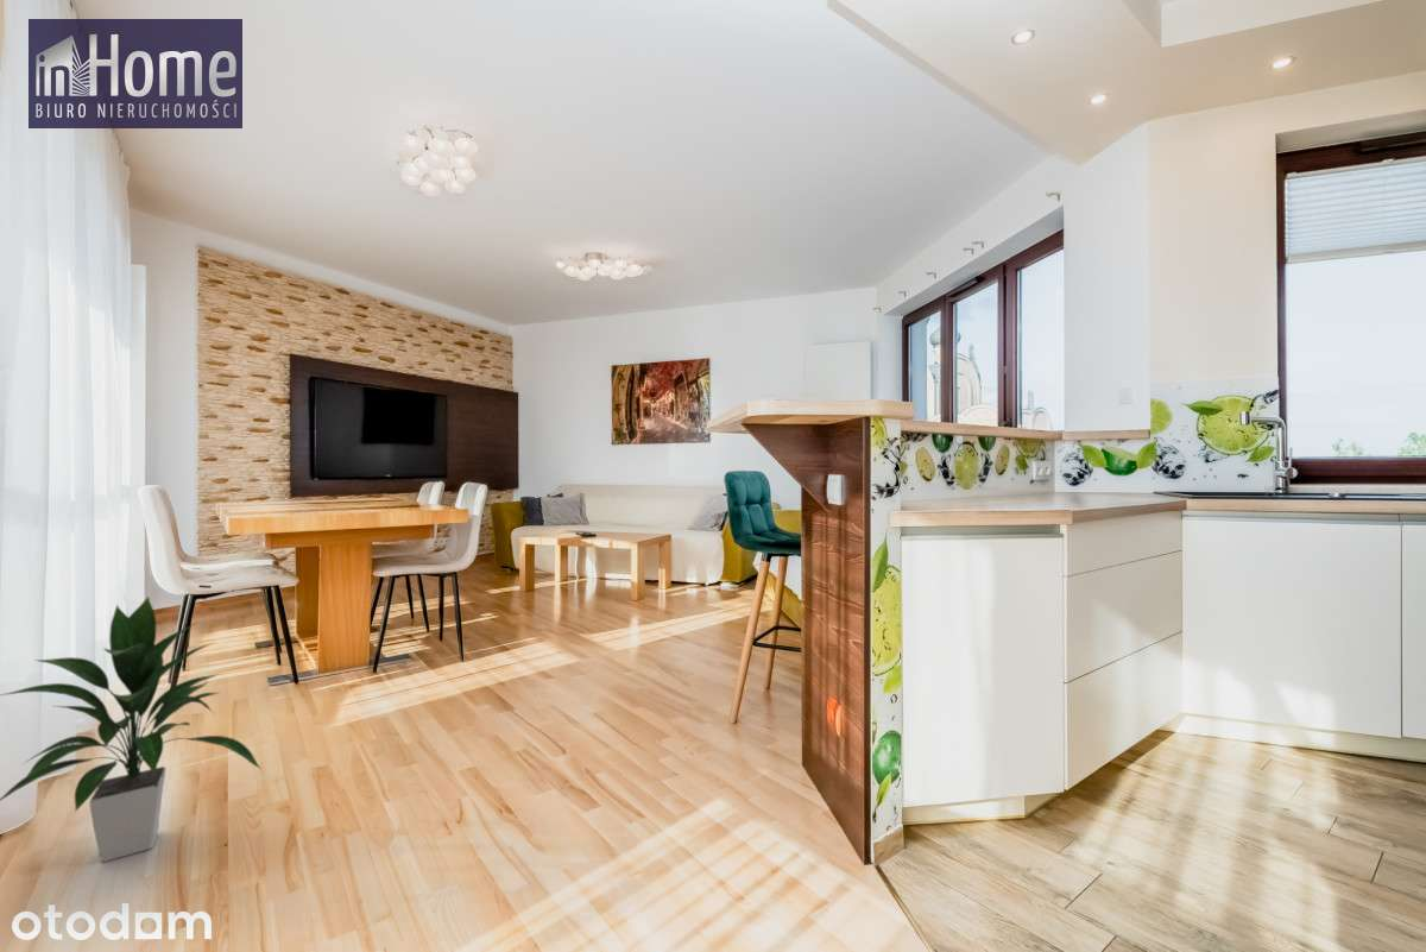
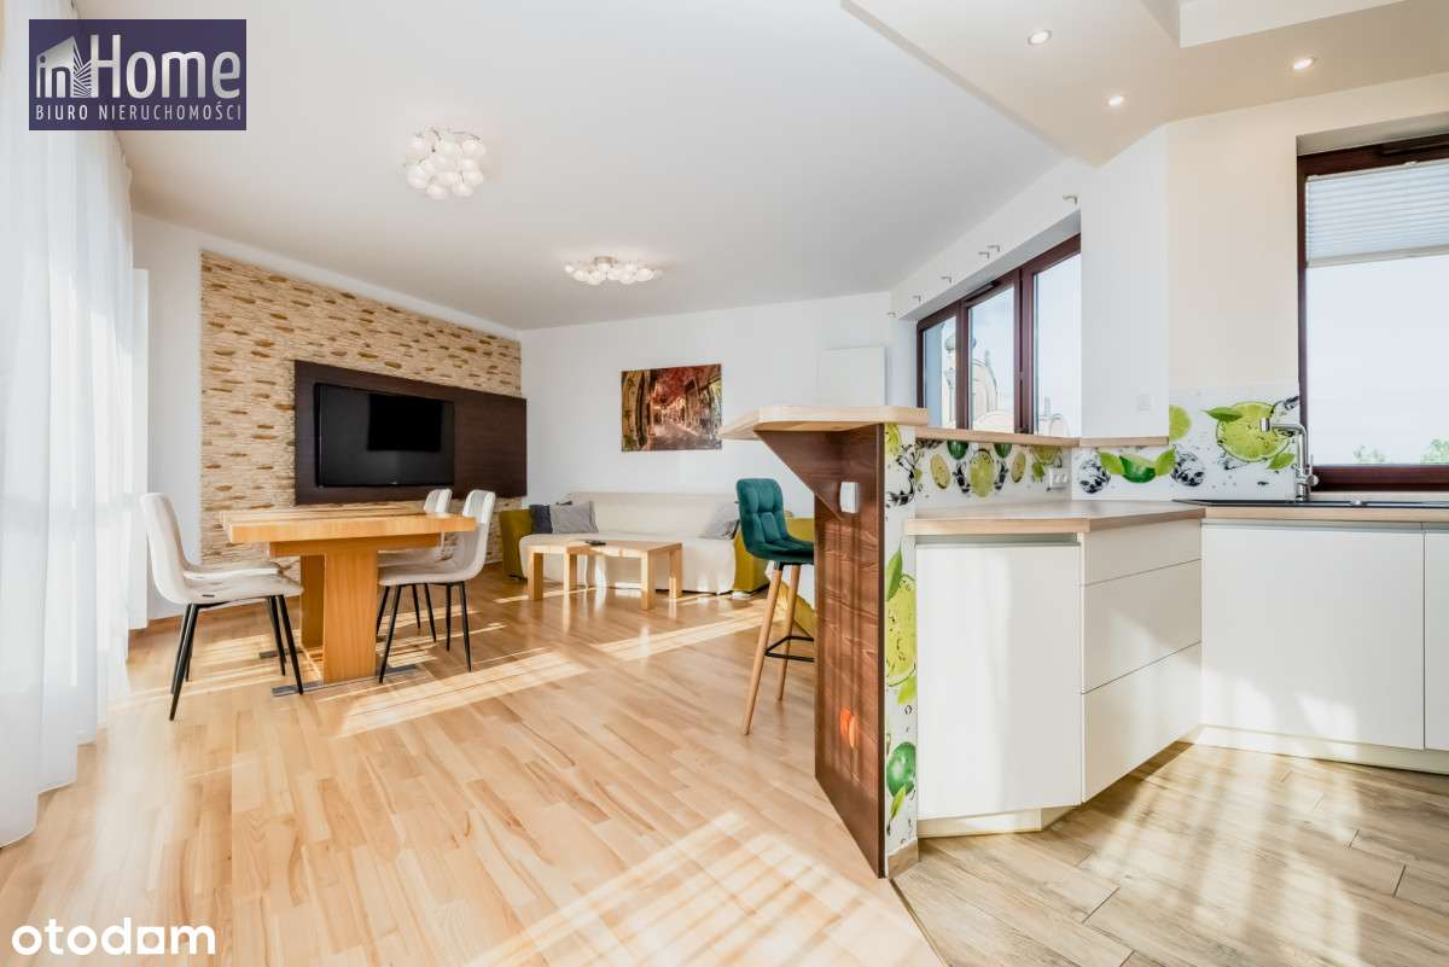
- indoor plant (139, 726)
